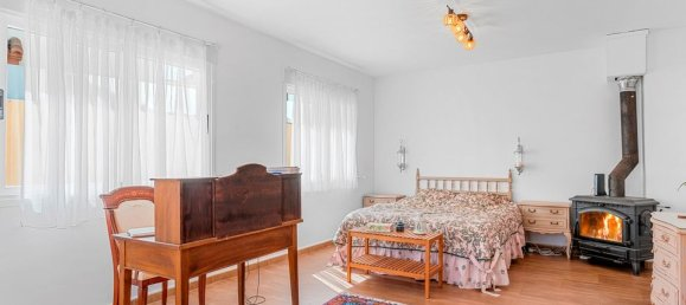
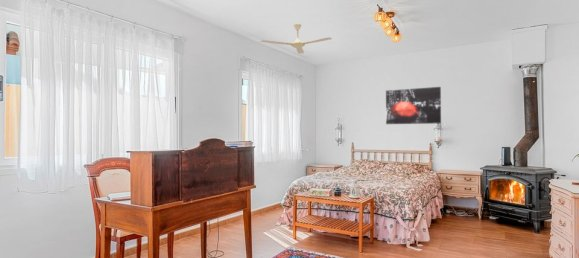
+ ceiling fan (296, 39)
+ wall art (412, 106)
